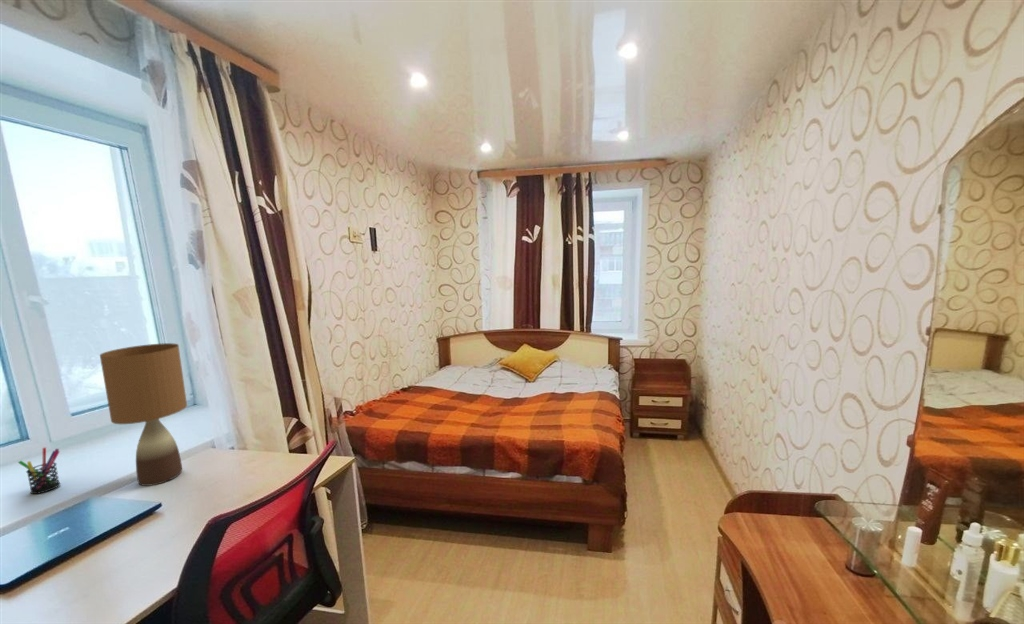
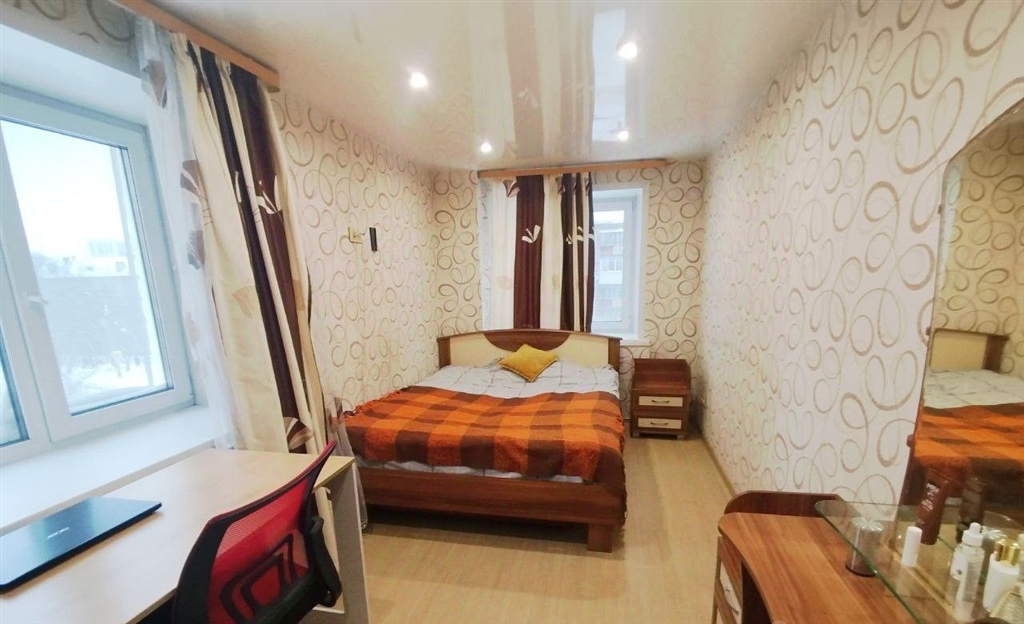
- table lamp (151, 414)
- pen holder (39, 469)
